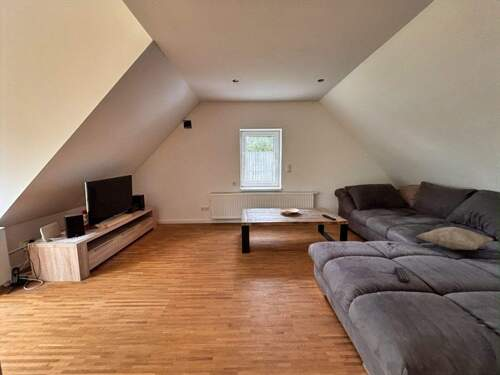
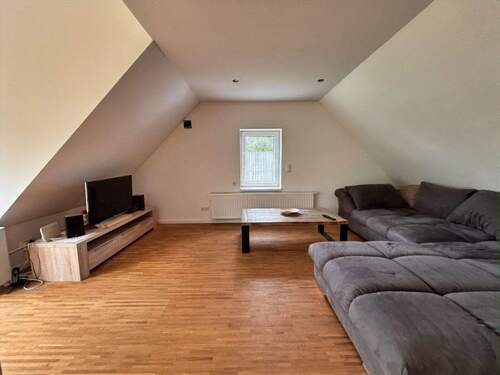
- decorative pillow (453, 237)
- remote control (401, 274)
